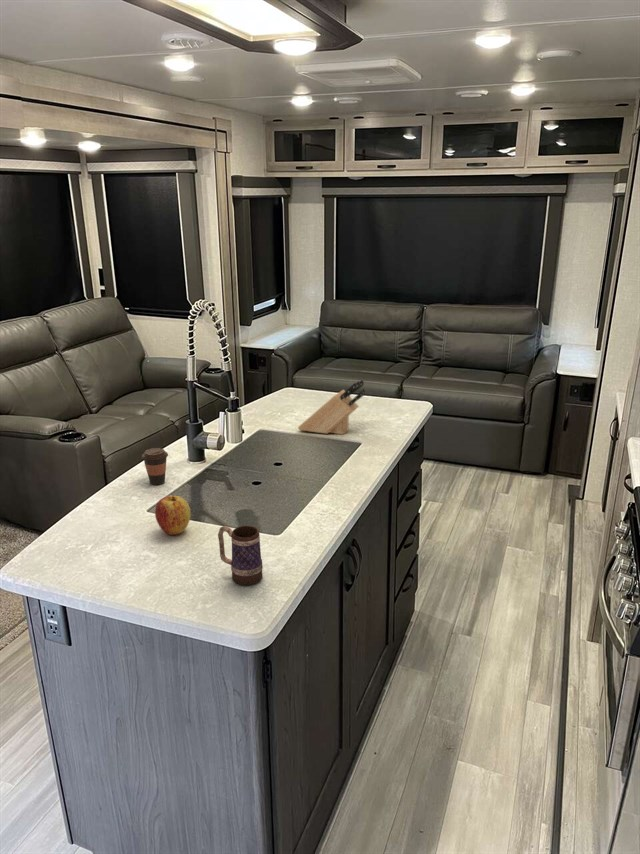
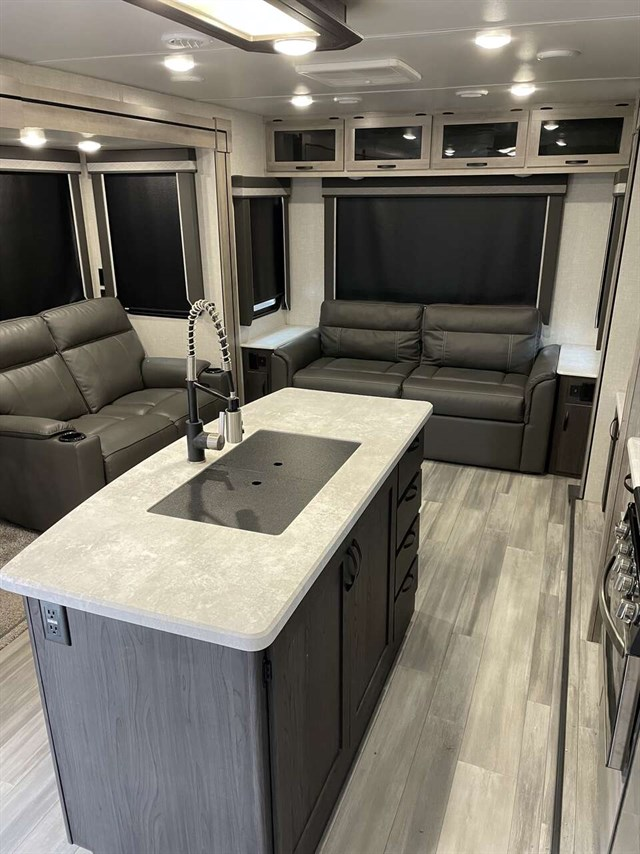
- apple (172, 514)
- mug (240, 552)
- coffee cup (156, 466)
- knife block (332, 404)
